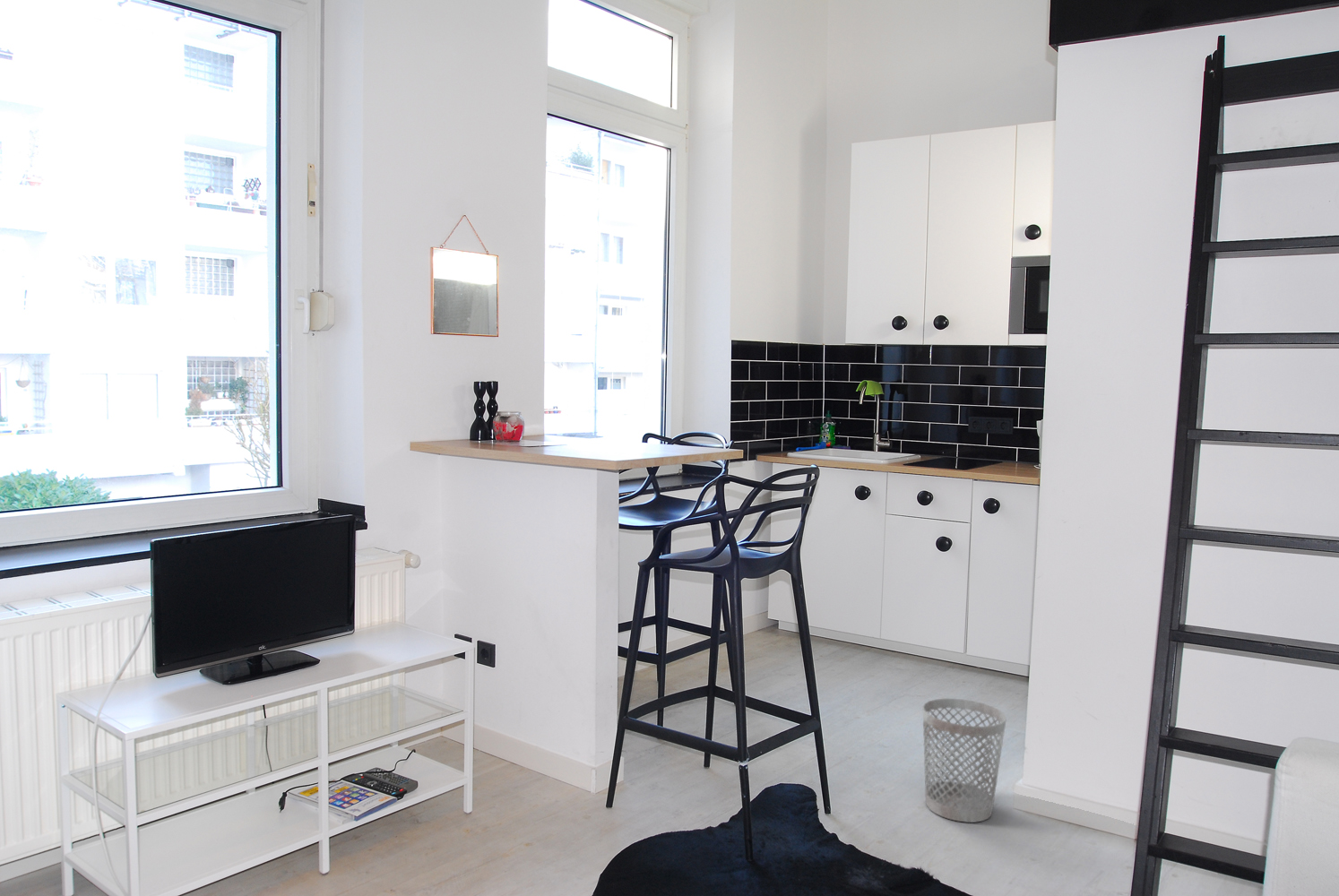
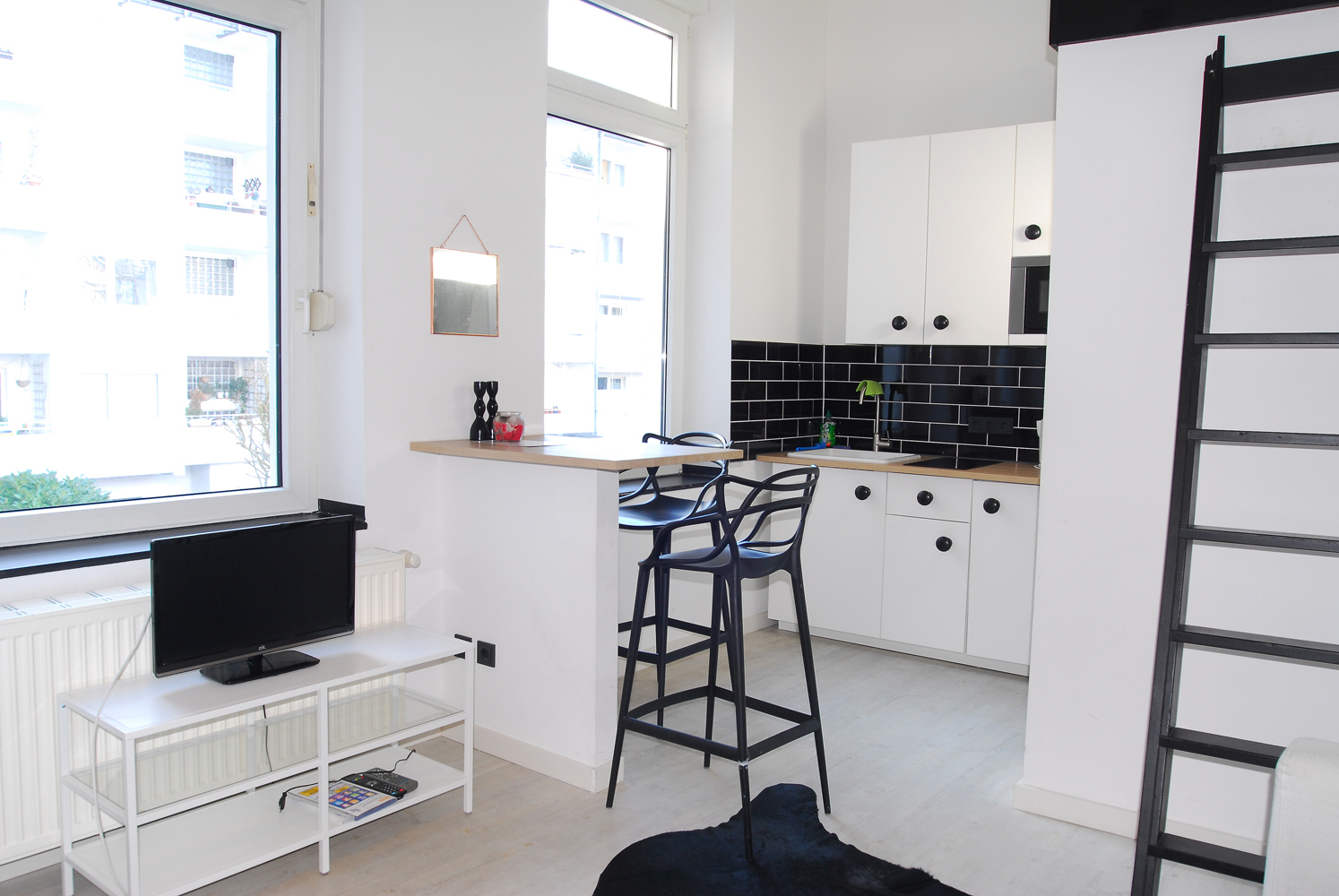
- wastebasket (962, 761)
